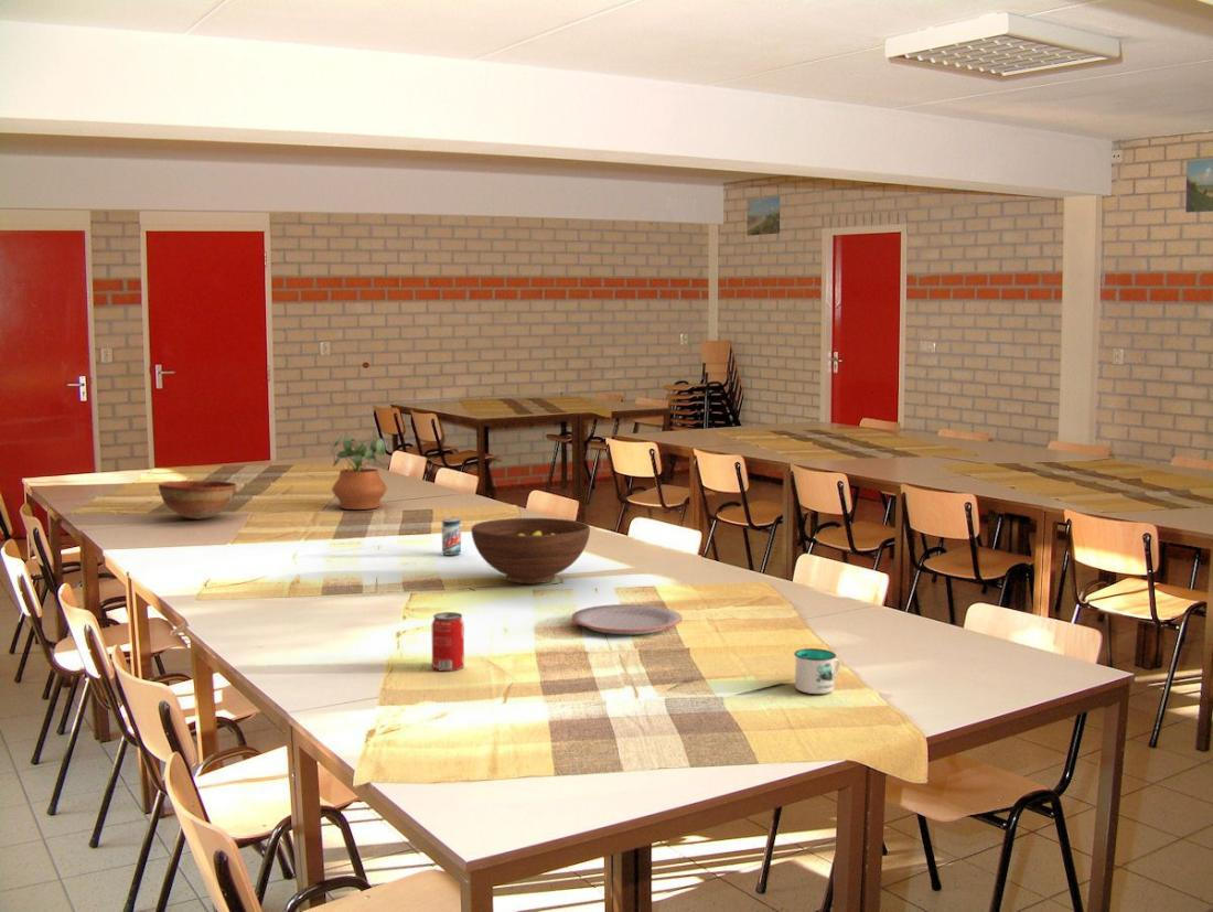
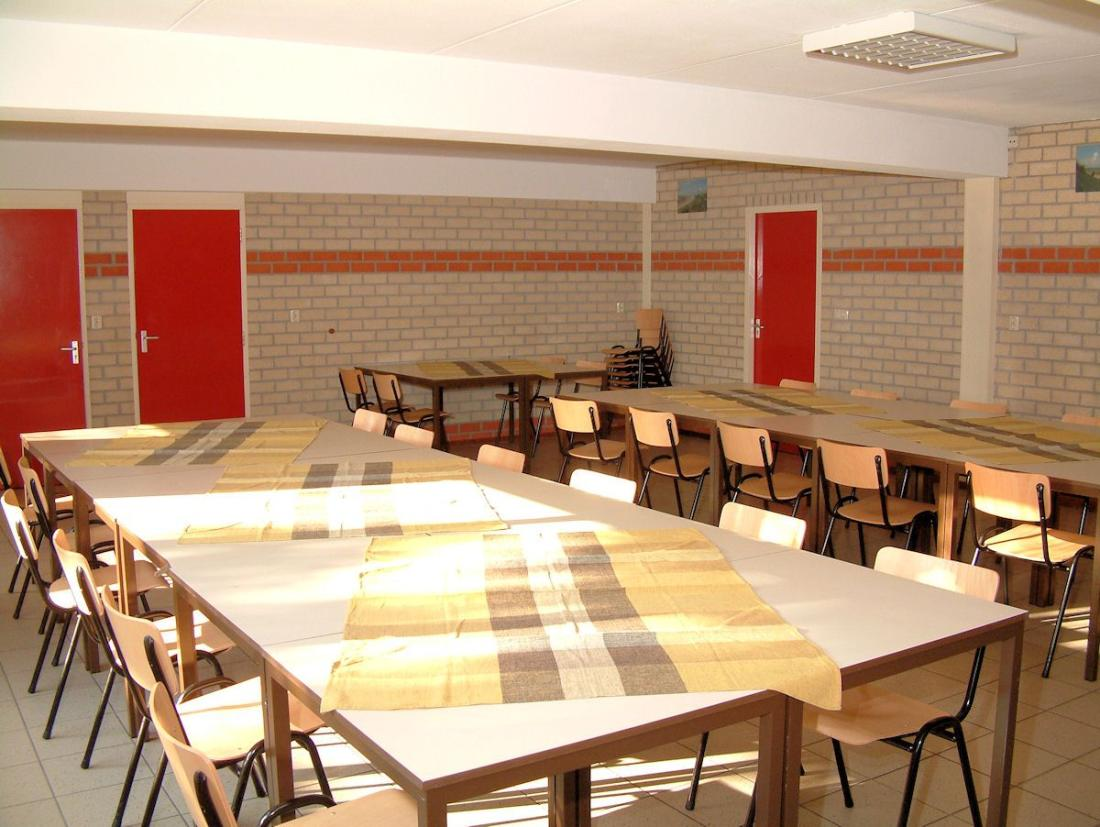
- mug (818, 670)
- bowl (198, 500)
- beverage can (448, 641)
- fruit bowl (530, 552)
- beer can (451, 536)
- plate (626, 621)
- potted plant (355, 470)
